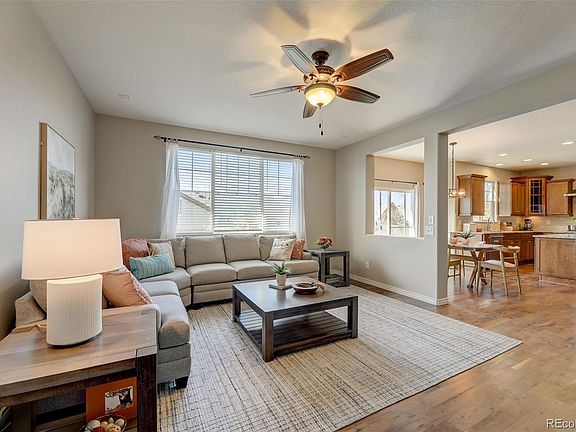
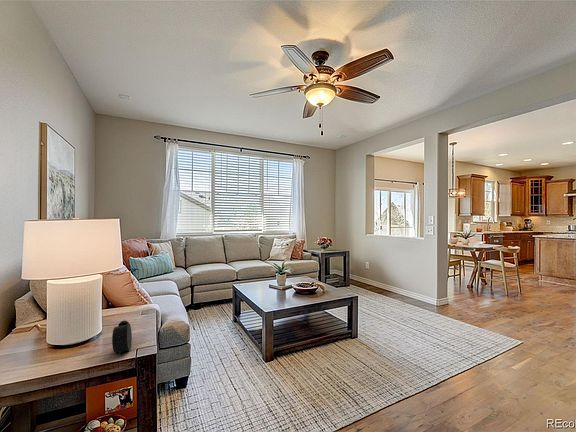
+ alarm clock (122, 337)
